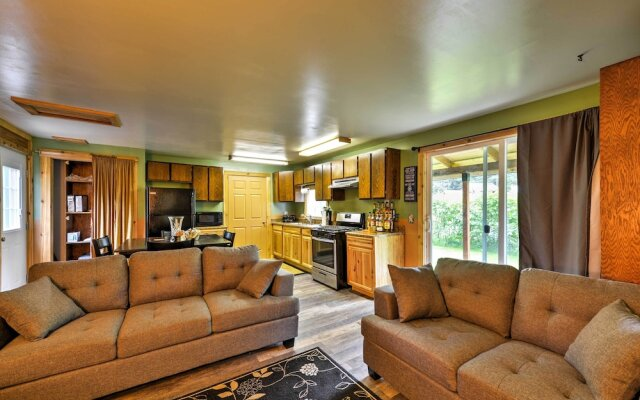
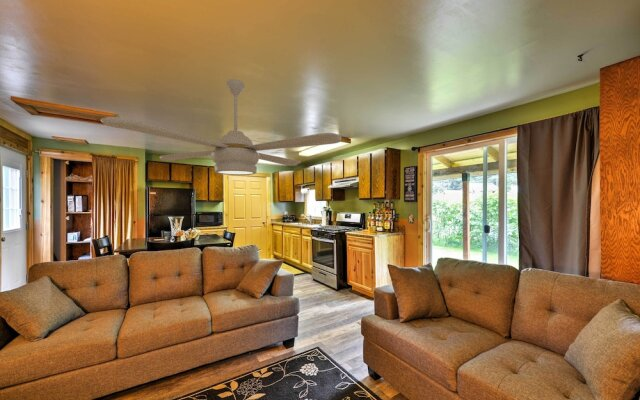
+ ceiling fan (235, 128)
